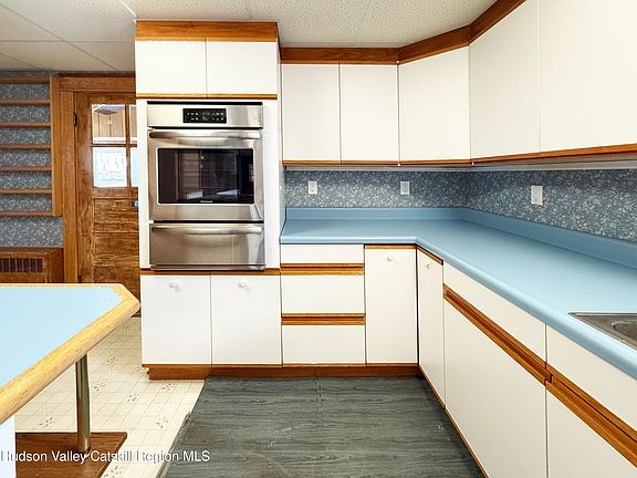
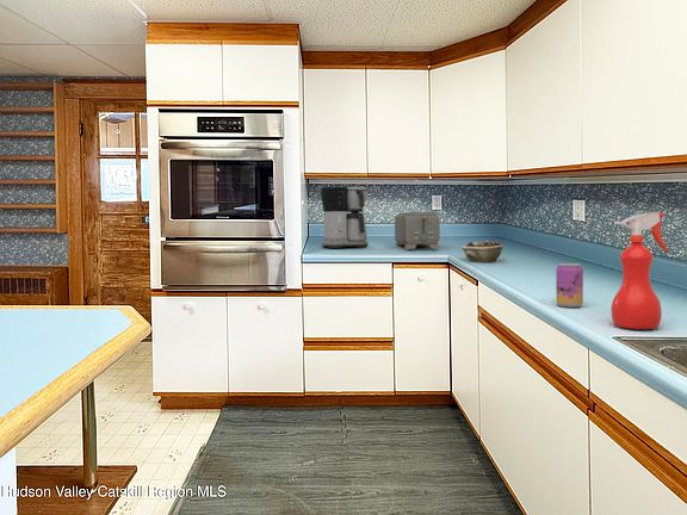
+ coffee maker (346, 217)
+ toaster (416, 230)
+ beverage can (569, 285)
+ spray bottle (640, 269)
+ succulent planter (482, 250)
